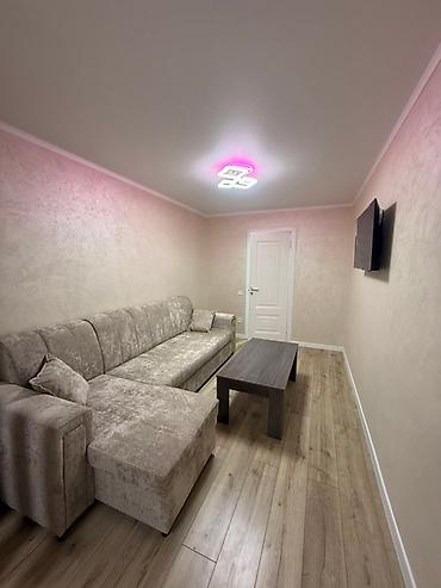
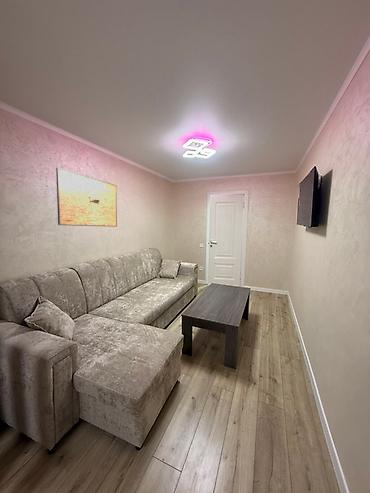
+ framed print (91, 202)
